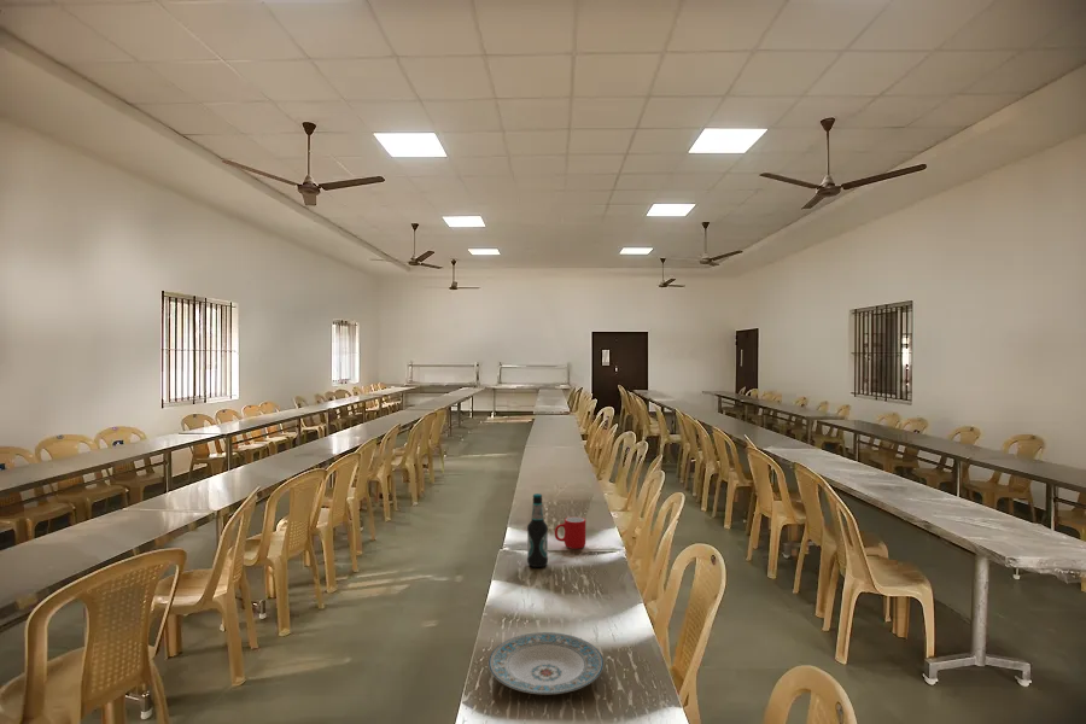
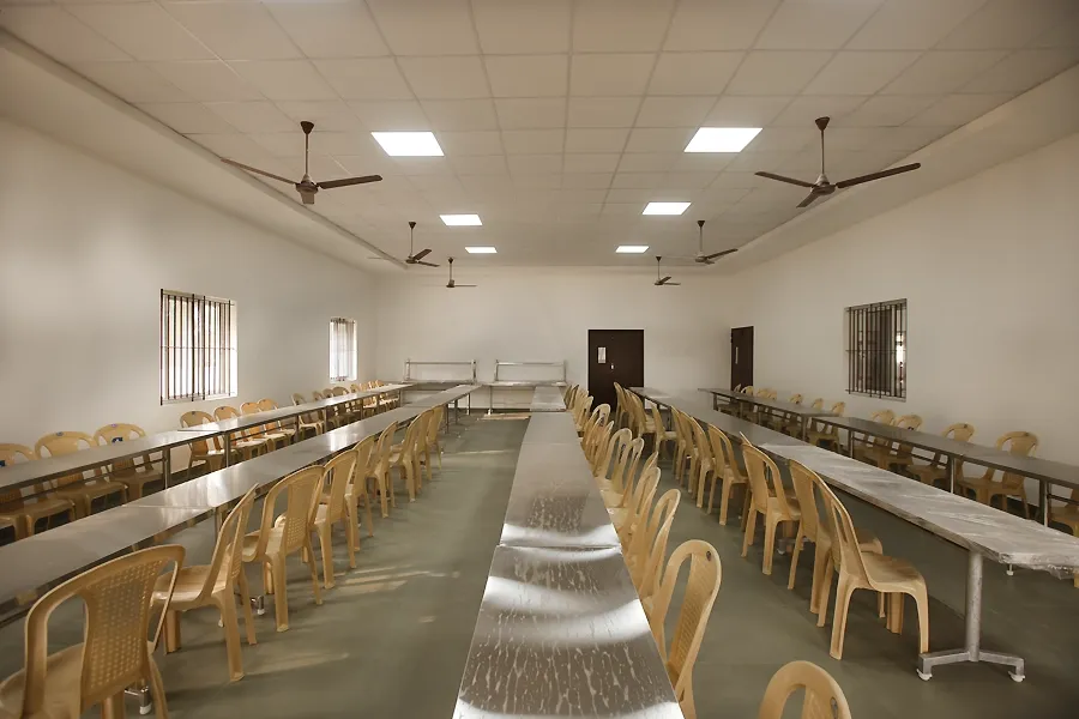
- plate (545, 666)
- bottle (537, 529)
- cup (570, 532)
